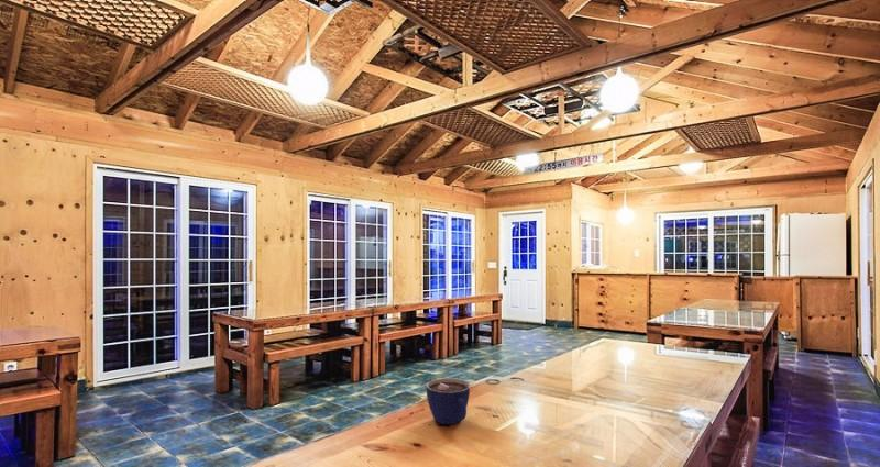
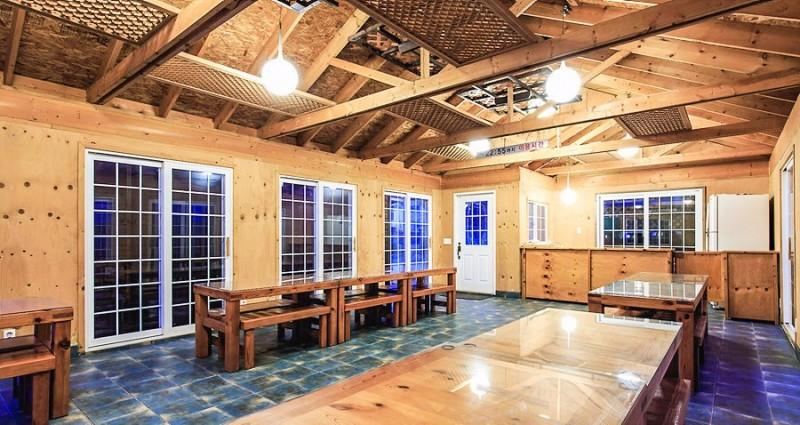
- cup (451, 403)
